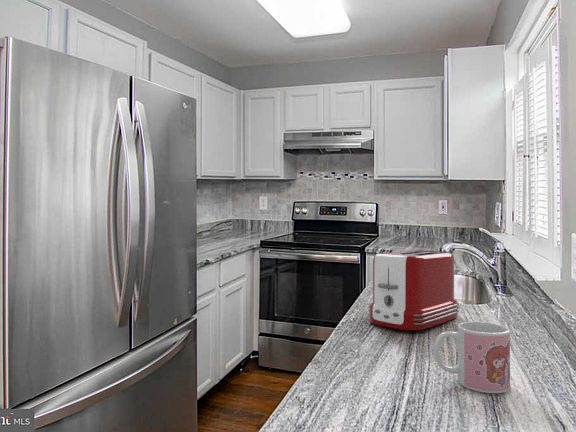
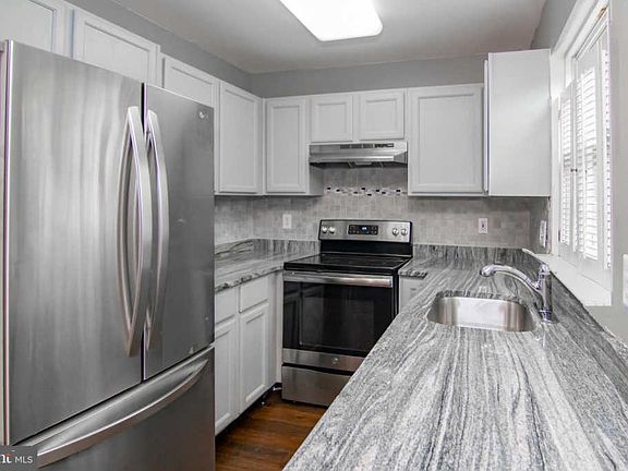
- toaster (414, 285)
- mug (474, 355)
